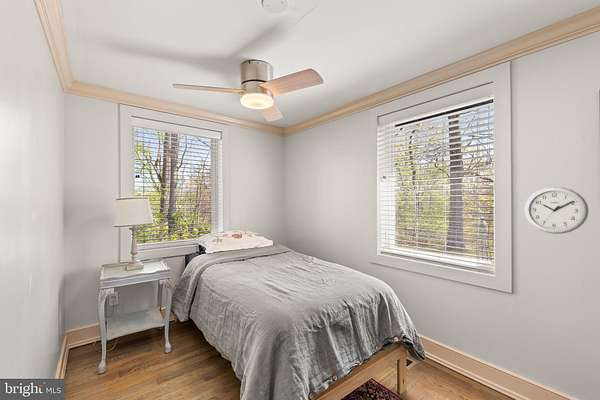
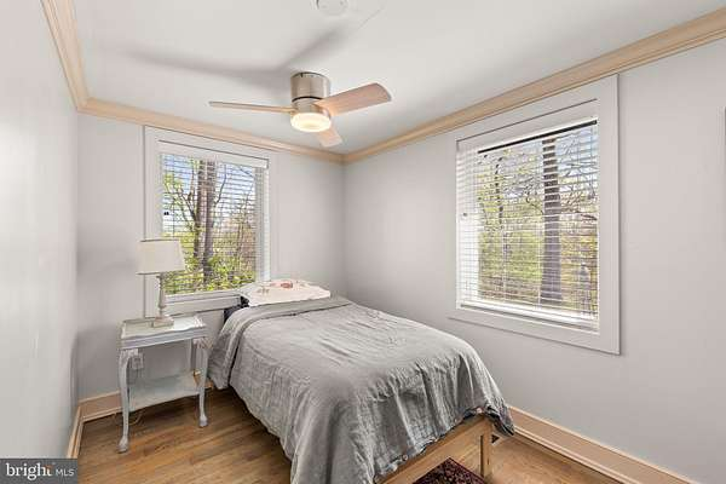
- wall clock (554, 210)
